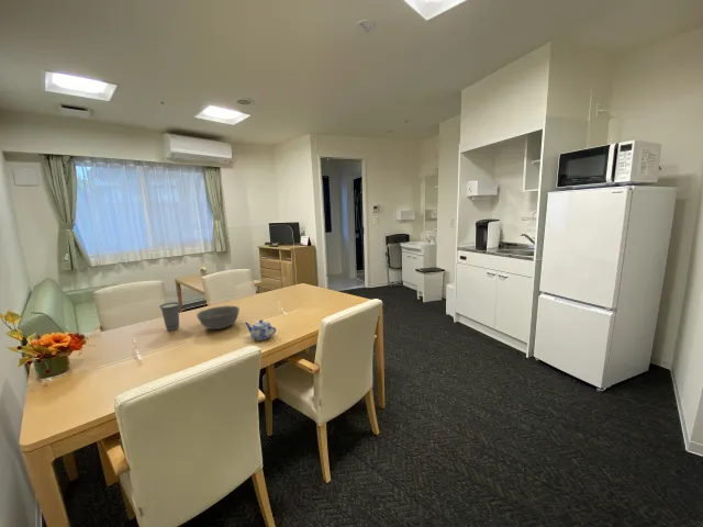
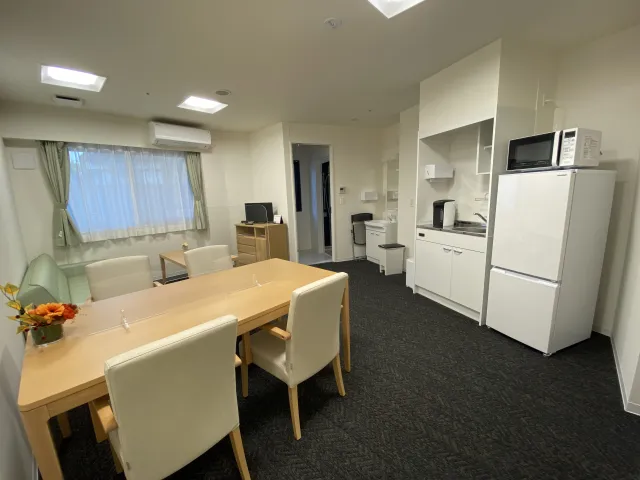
- bowl (219, 318)
- cup (171, 316)
- teapot (259, 328)
